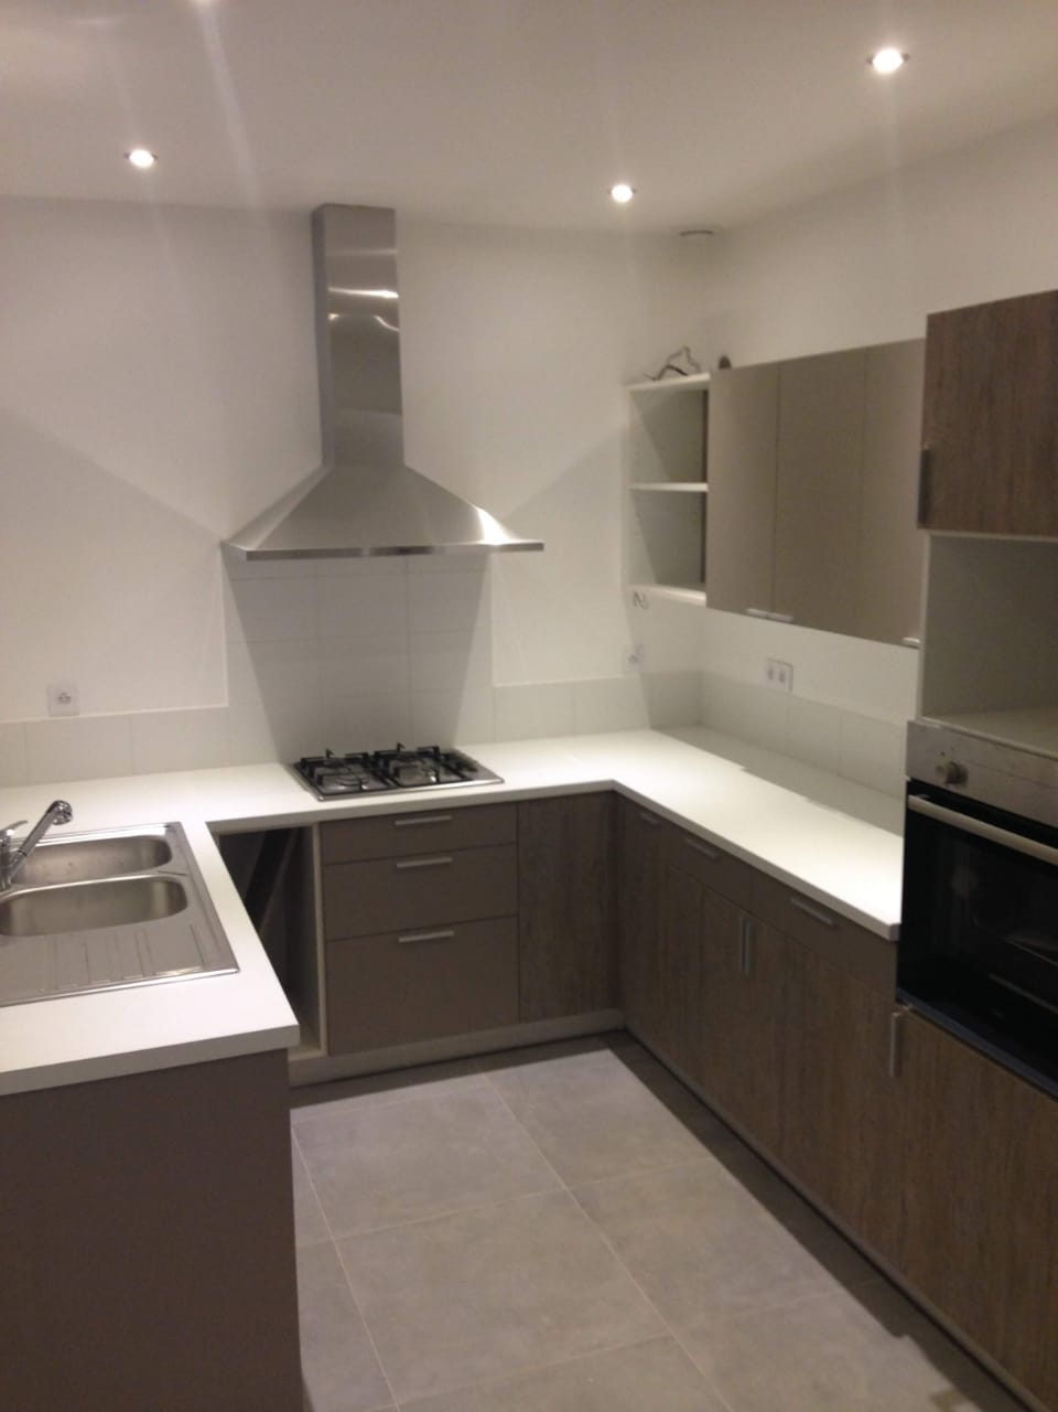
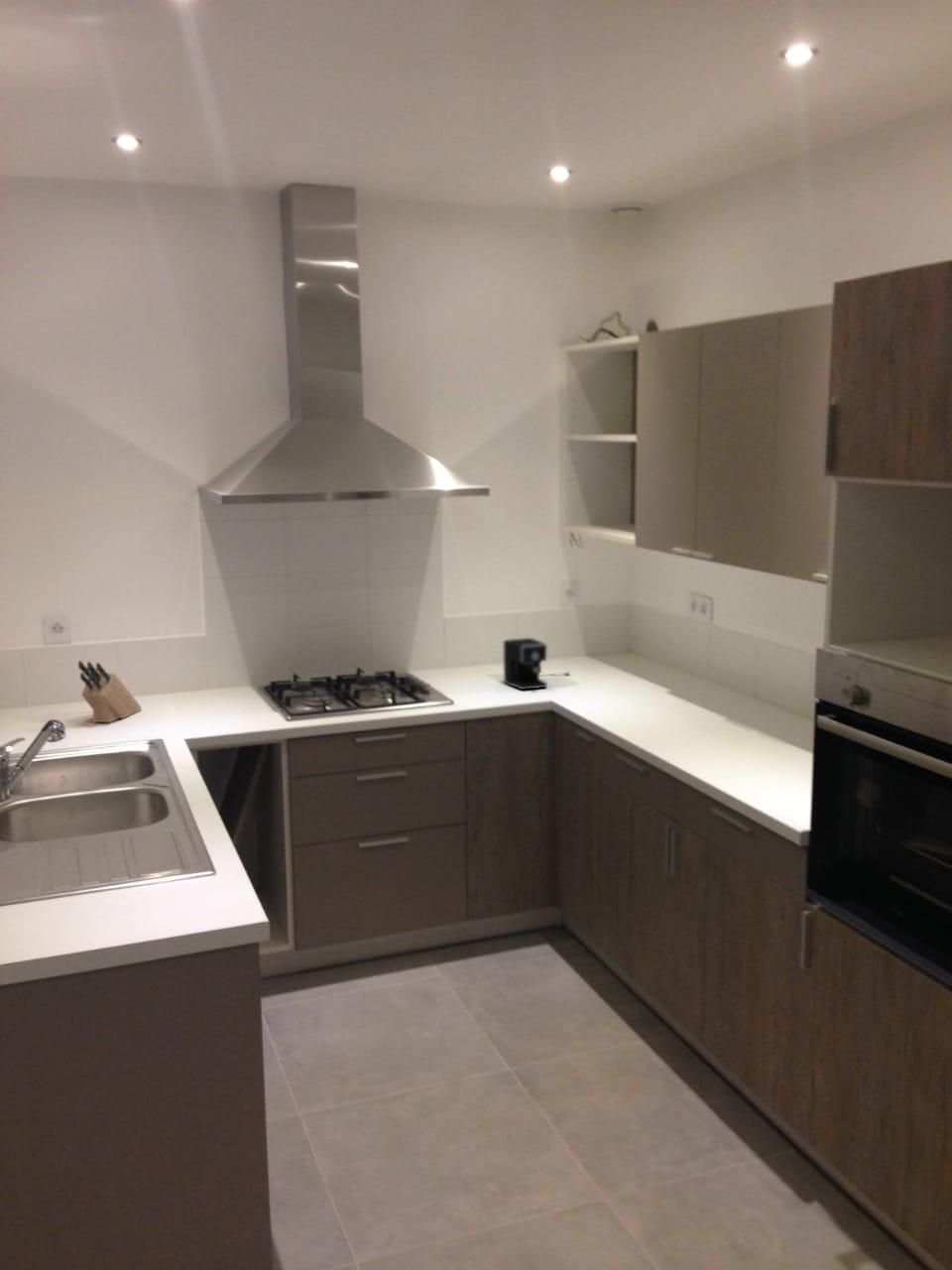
+ coffee maker (545, 660)
+ knife block (108, 687)
